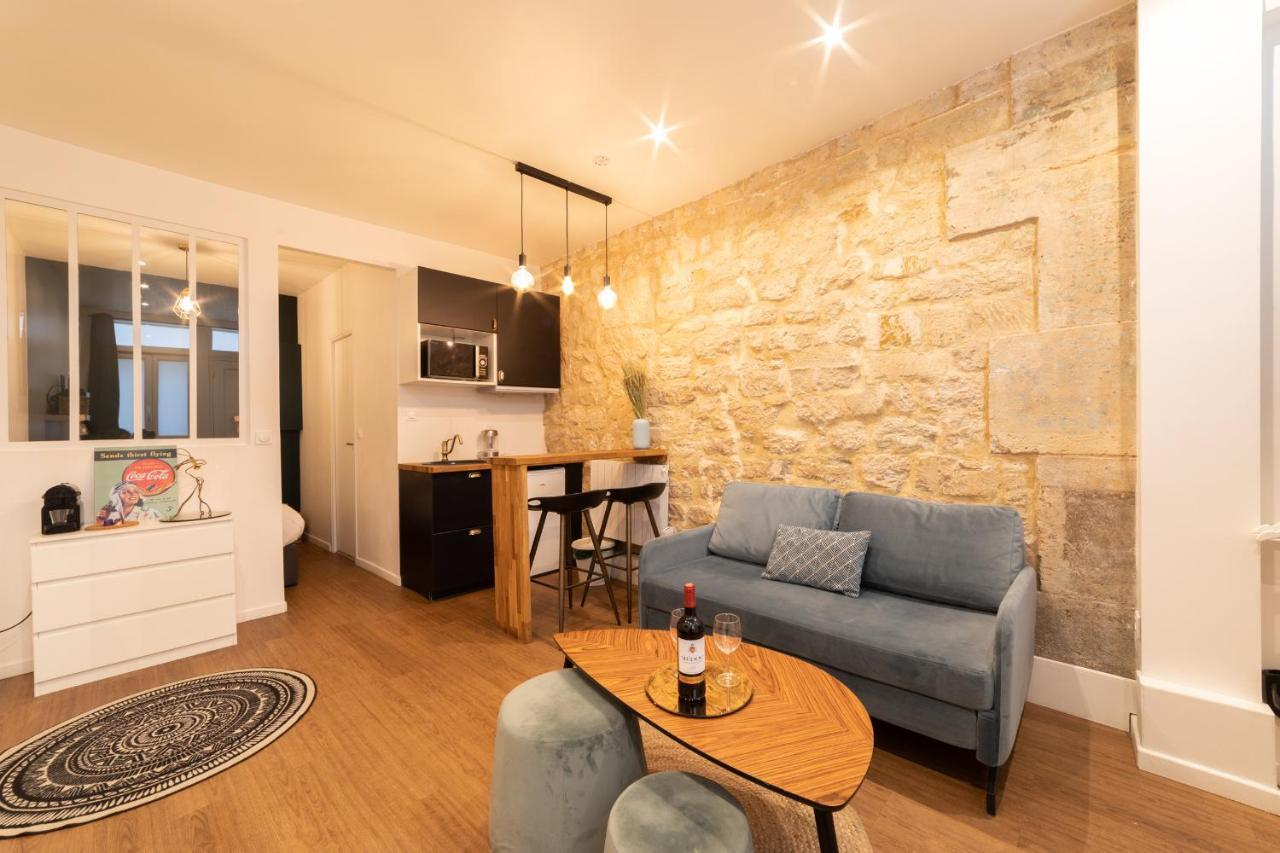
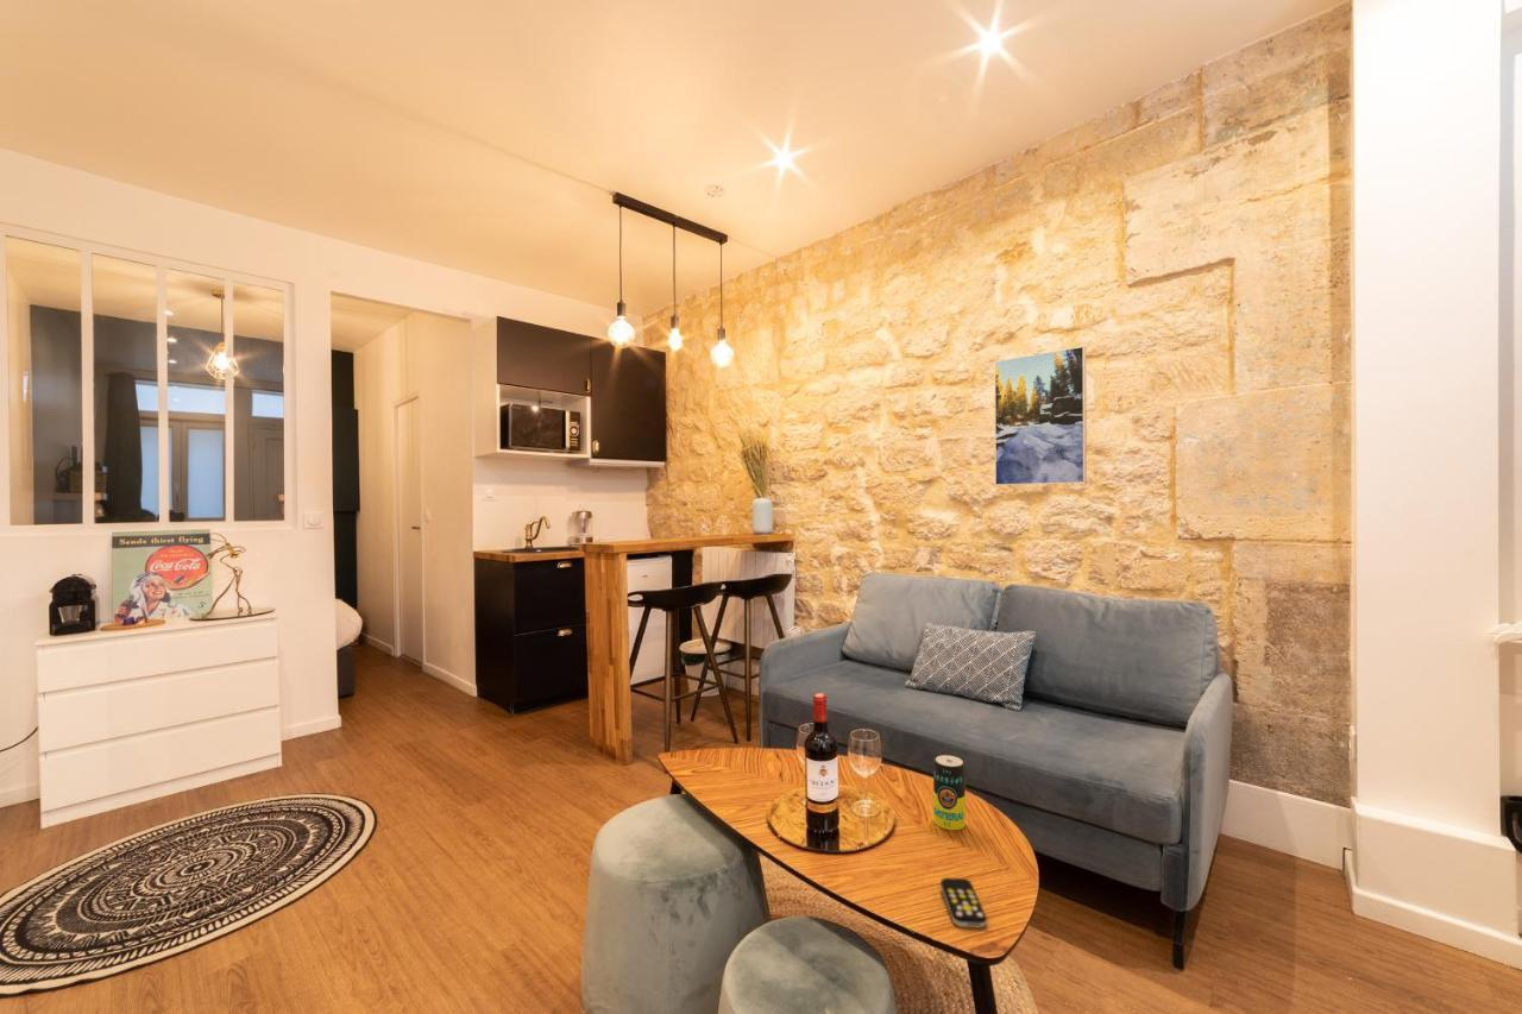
+ candle (949, 789)
+ remote control (962, 901)
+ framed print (1038, 418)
